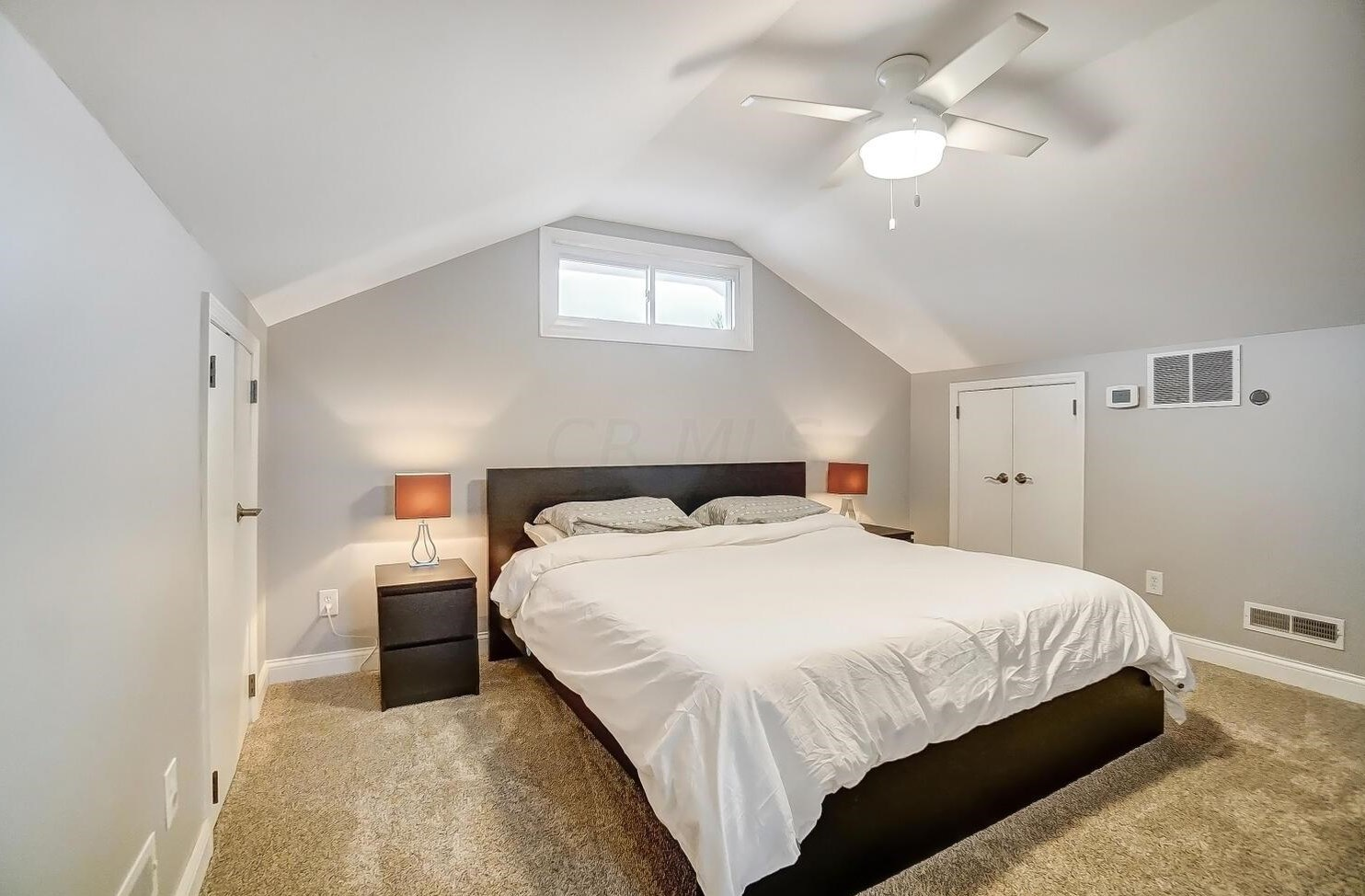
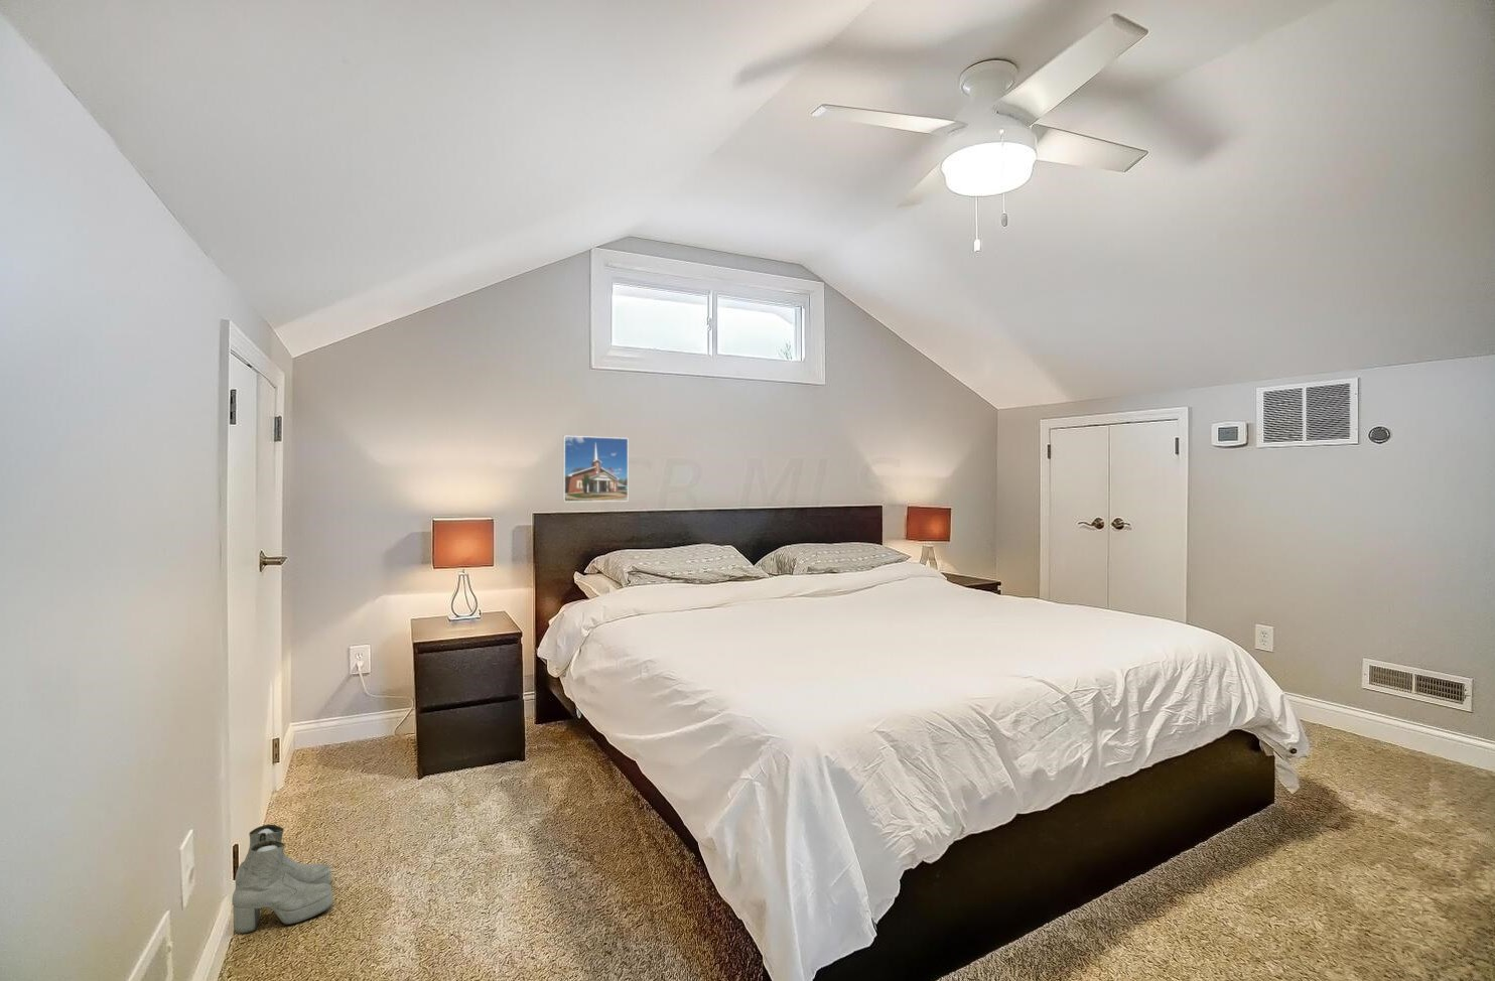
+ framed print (596, 470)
+ boots (284, 869)
